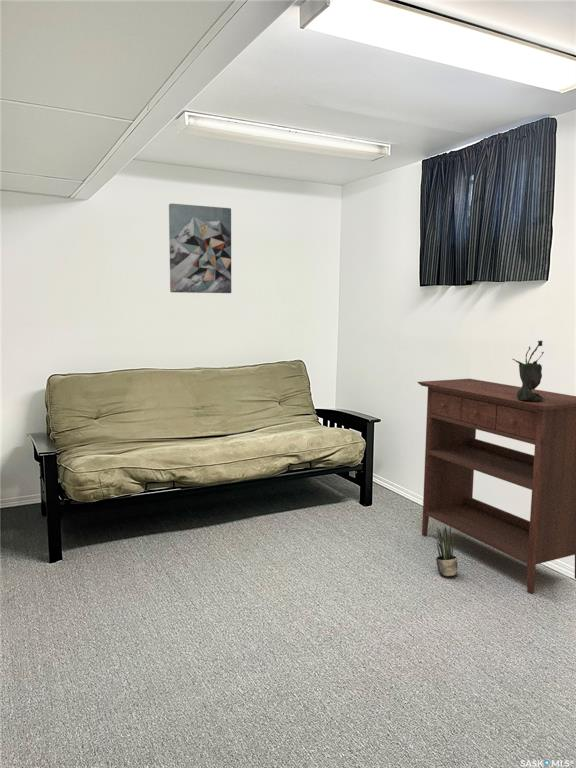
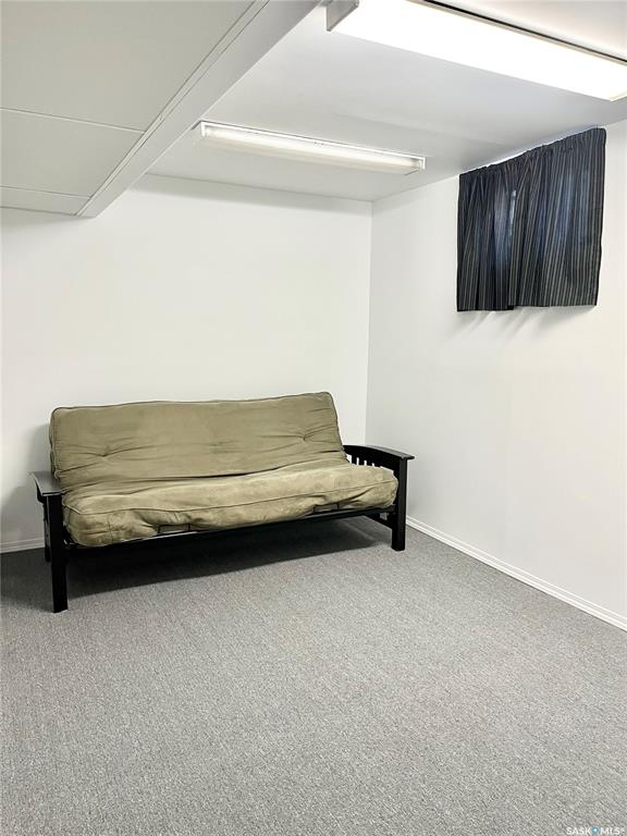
- wall art (200, 249)
- potted plant (445, 549)
- potted plant (529, 369)
- console table (496, 474)
